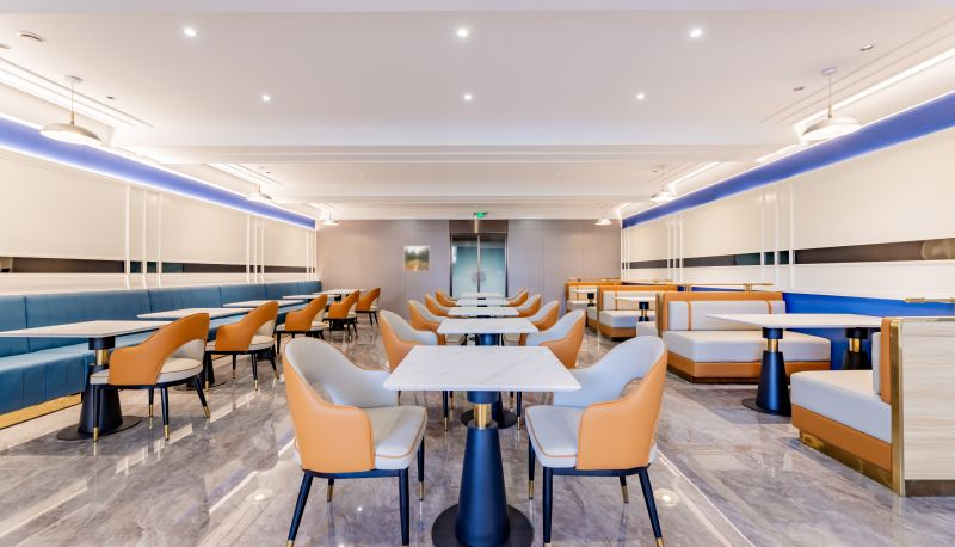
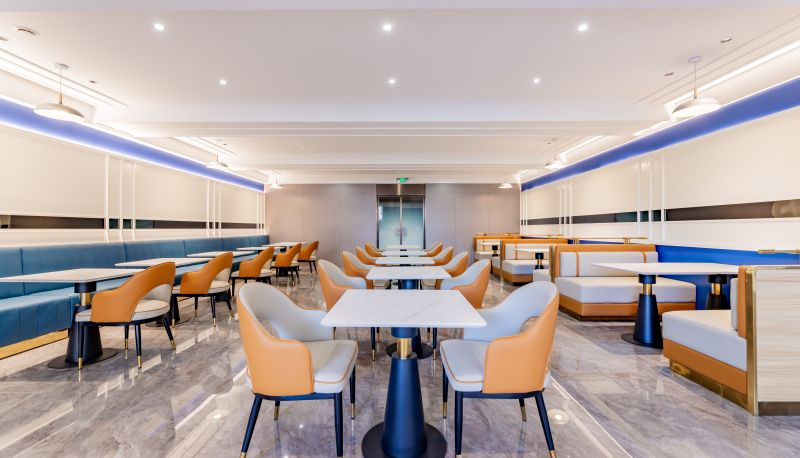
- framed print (417, 258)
